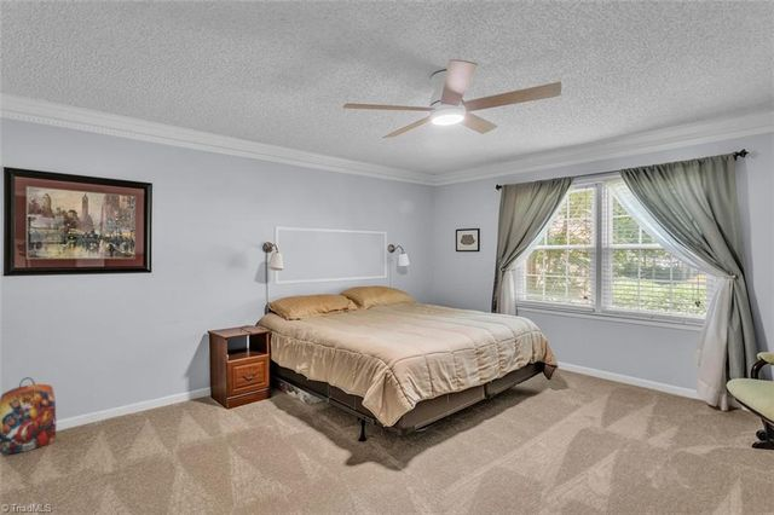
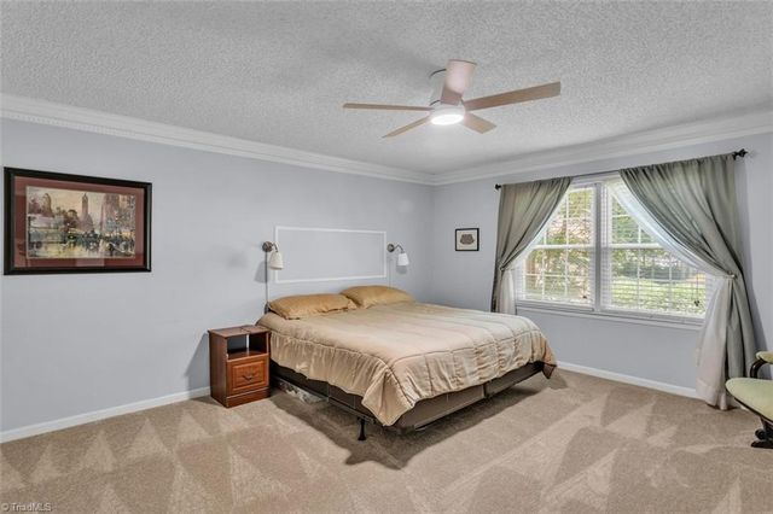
- backpack (28, 413)
